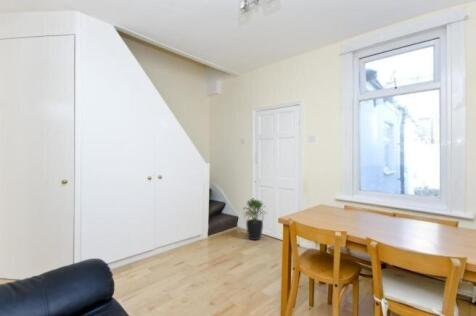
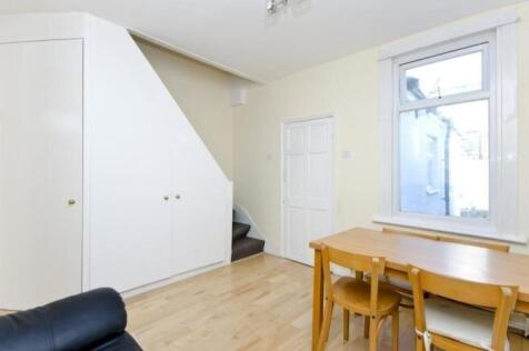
- potted plant (253, 217)
